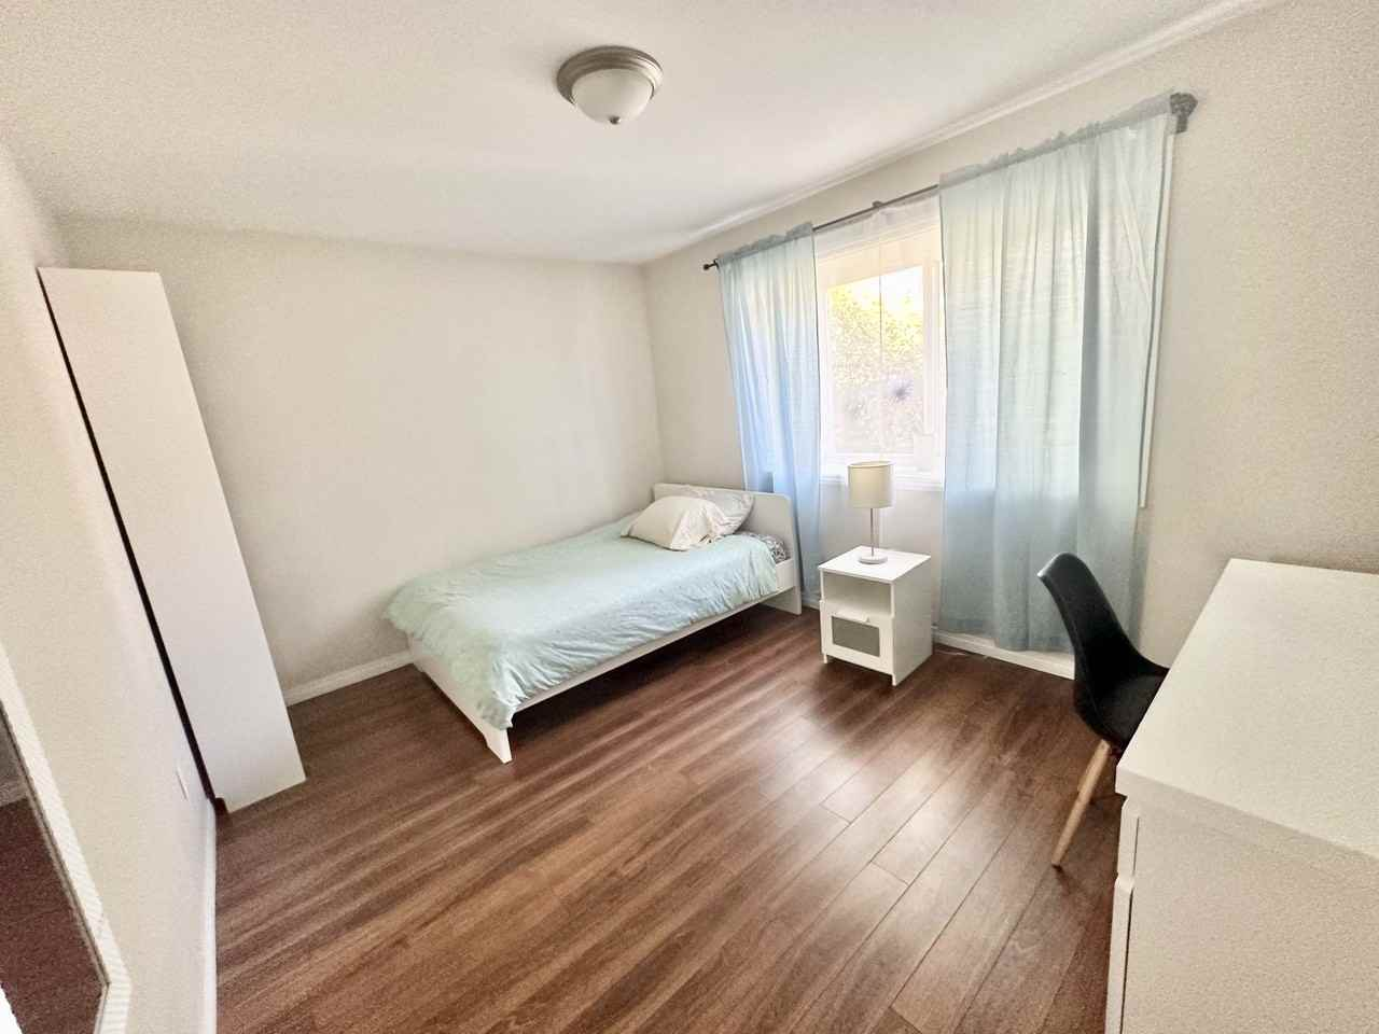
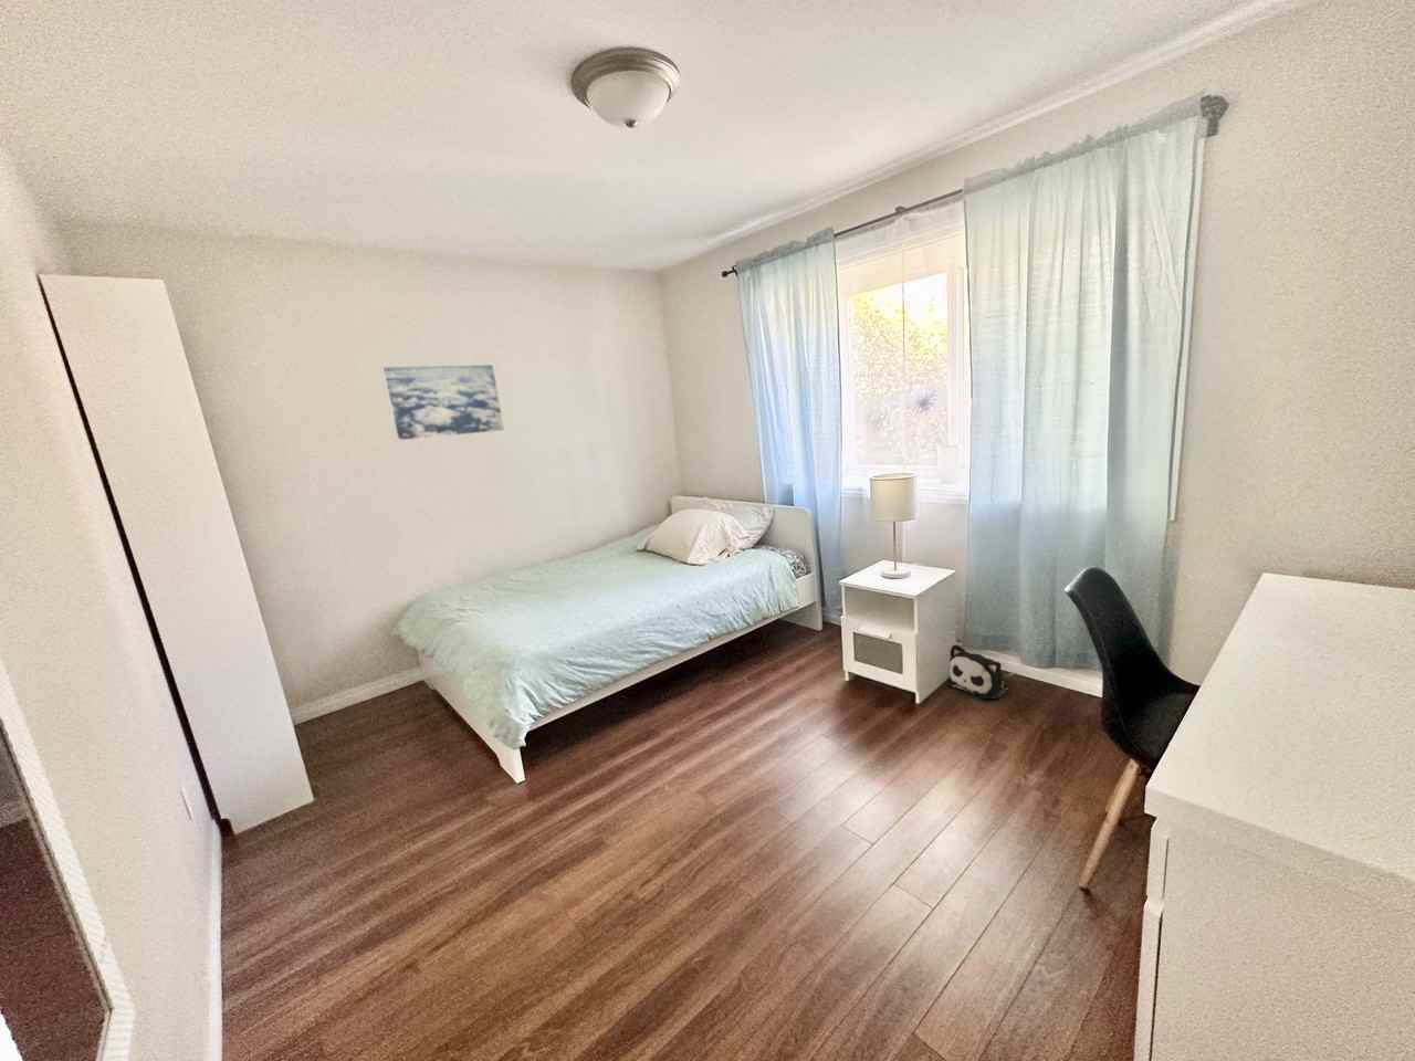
+ plush toy (980, 663)
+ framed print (447, 400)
